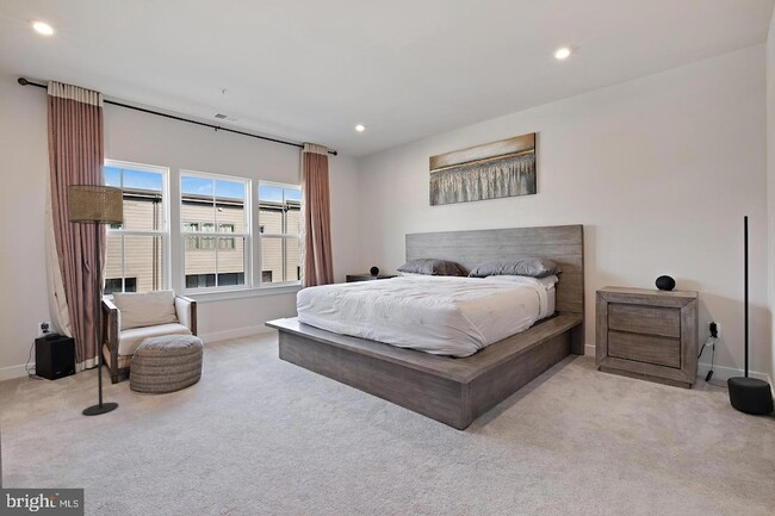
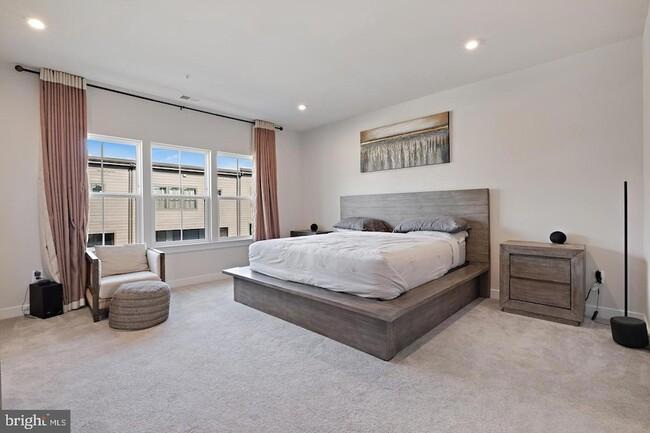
- floor lamp (98, 298)
